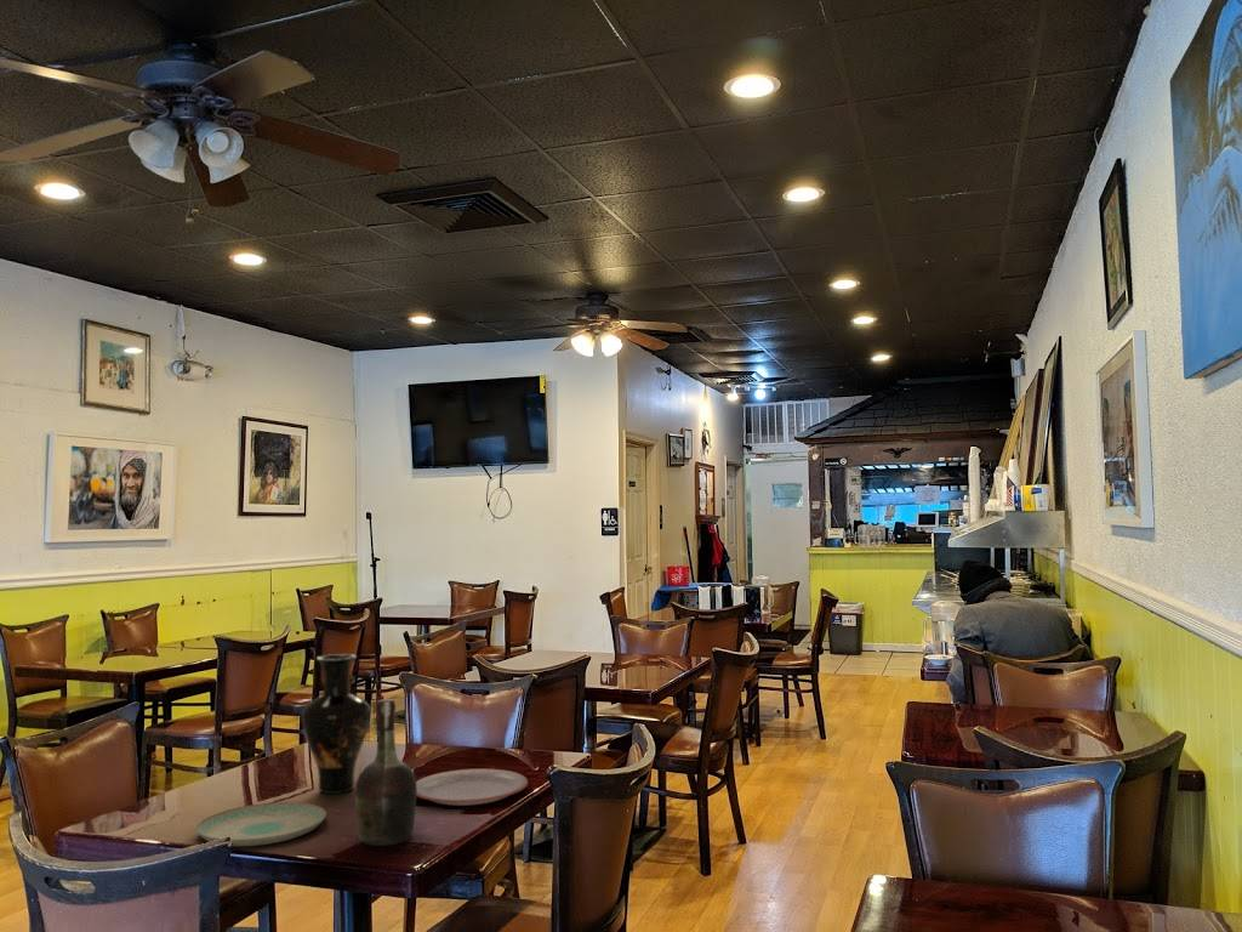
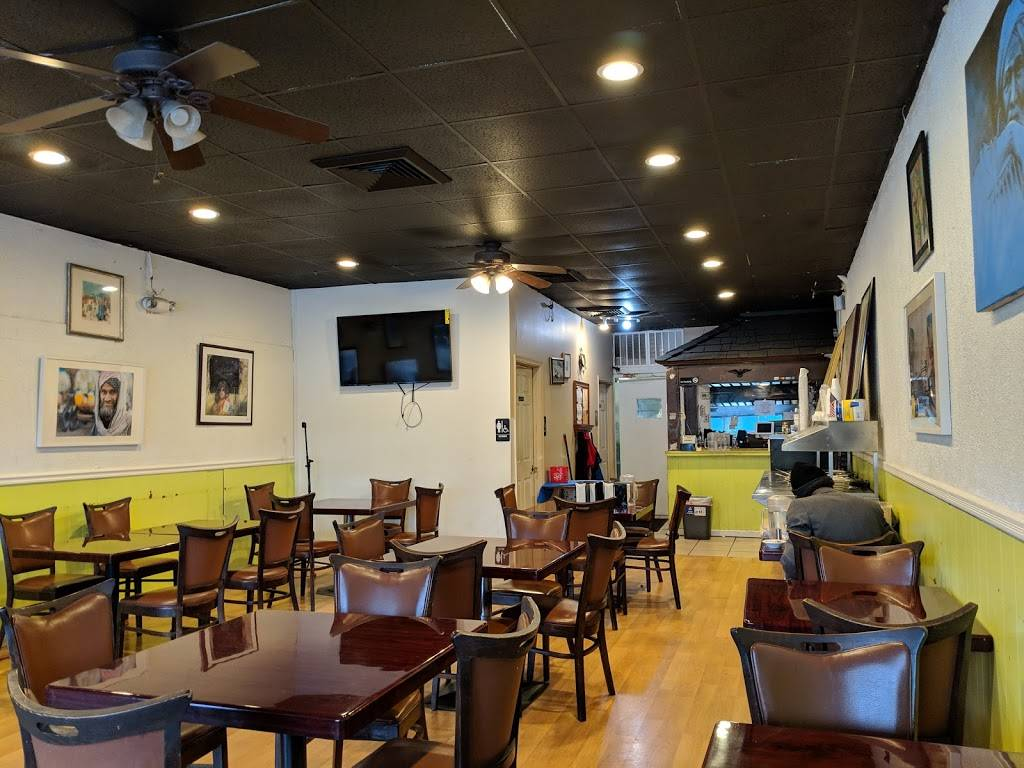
- vase (336, 722)
- plate (262, 824)
- plate (469, 788)
- cognac bottle (386, 768)
